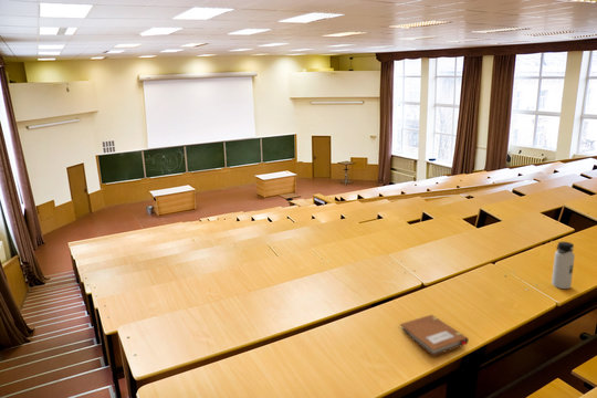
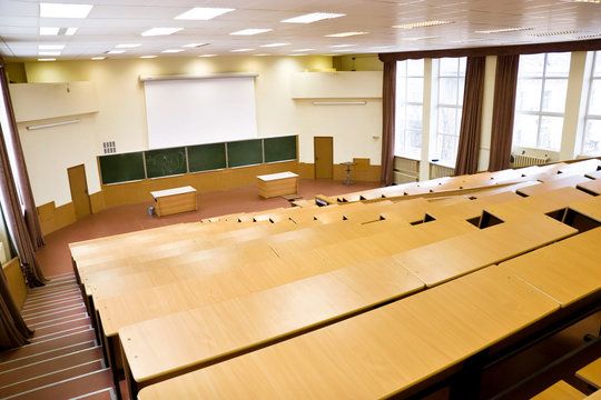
- notebook (433, 334)
- water bottle (563, 264)
